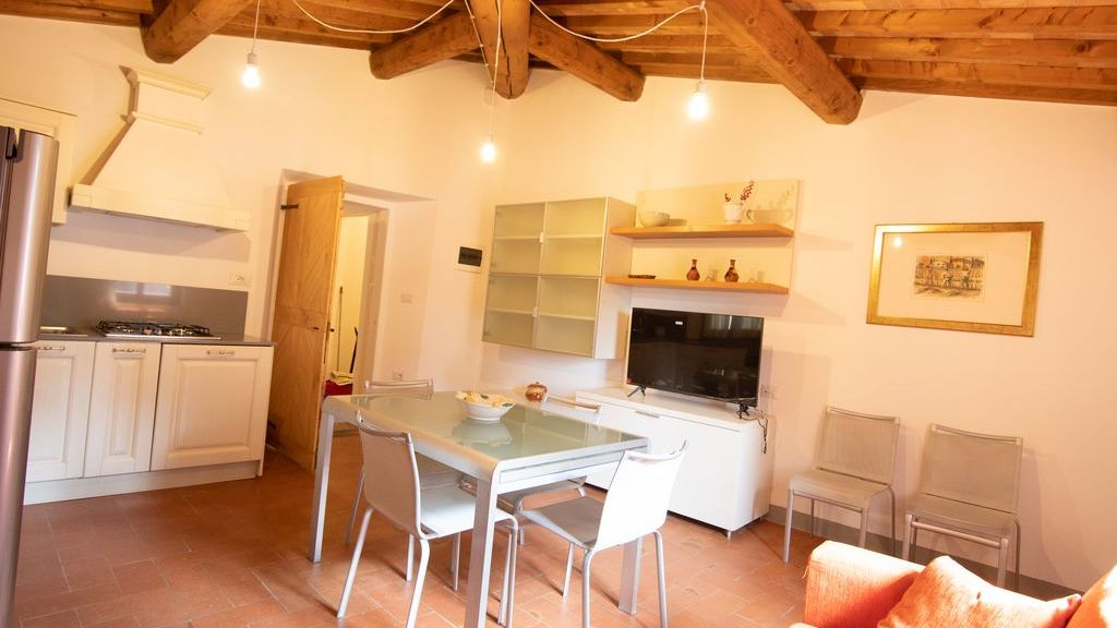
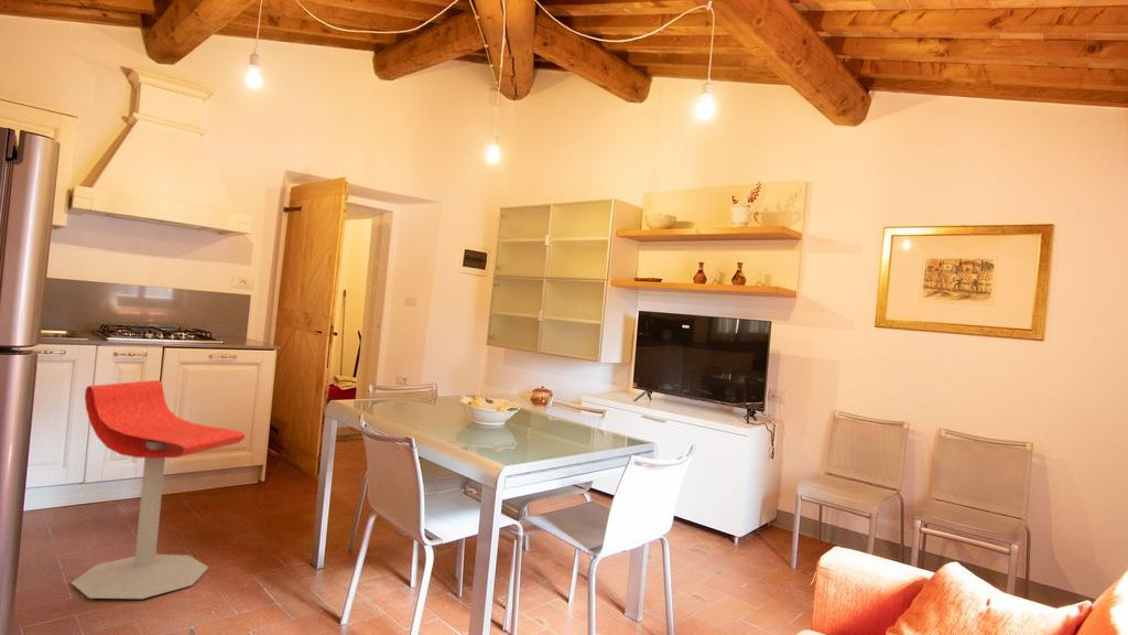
+ stool (162, 483)
